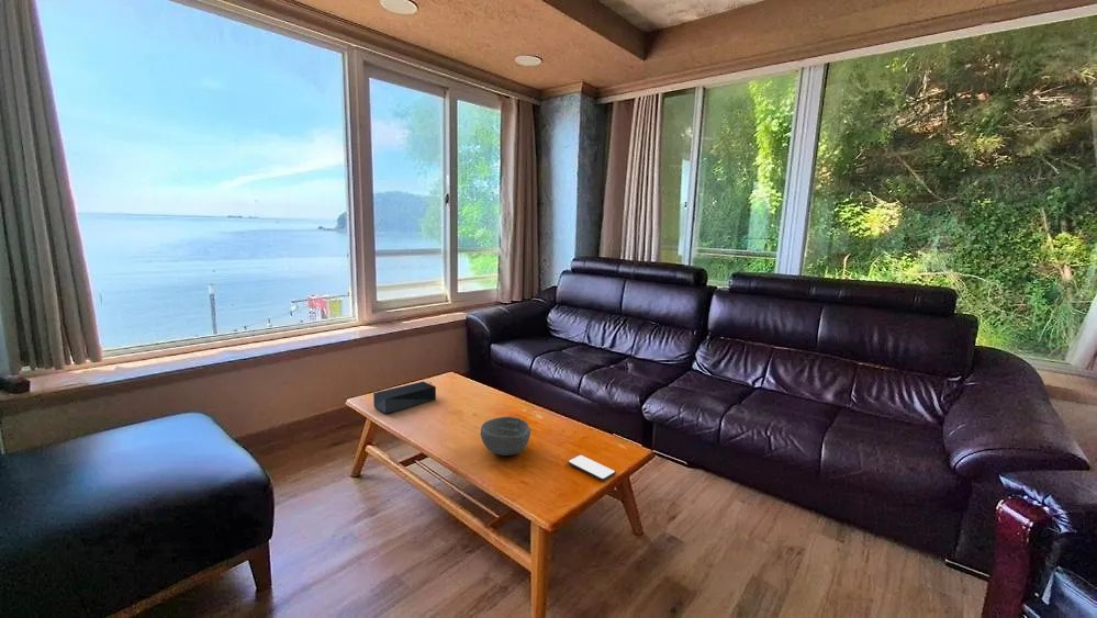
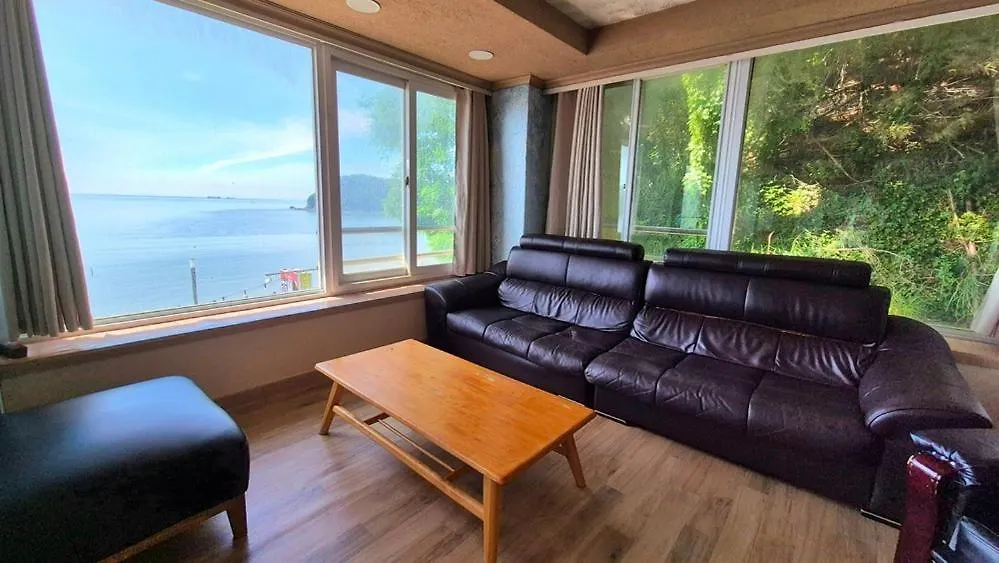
- bowl (505, 438)
- speaker (405, 396)
- smartphone (591, 467)
